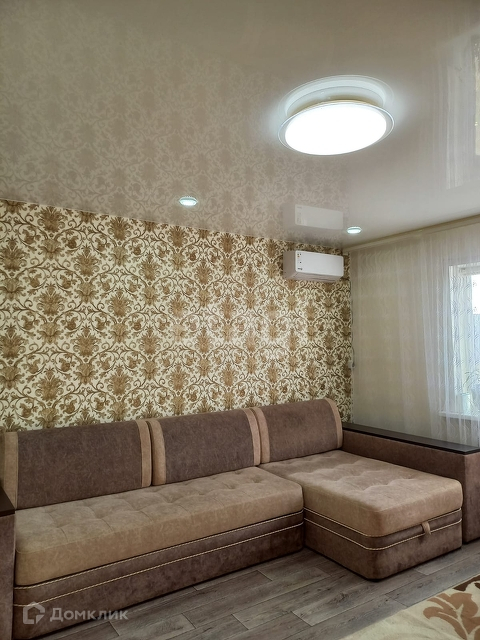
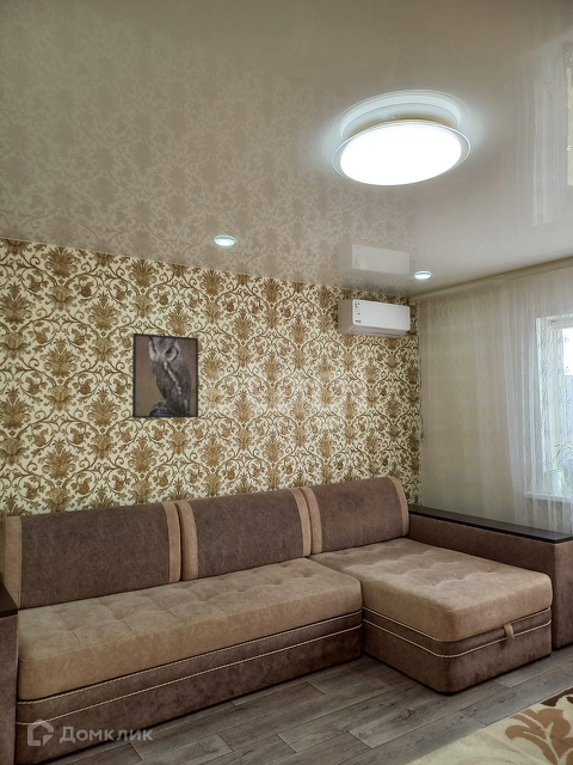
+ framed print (166, 377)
